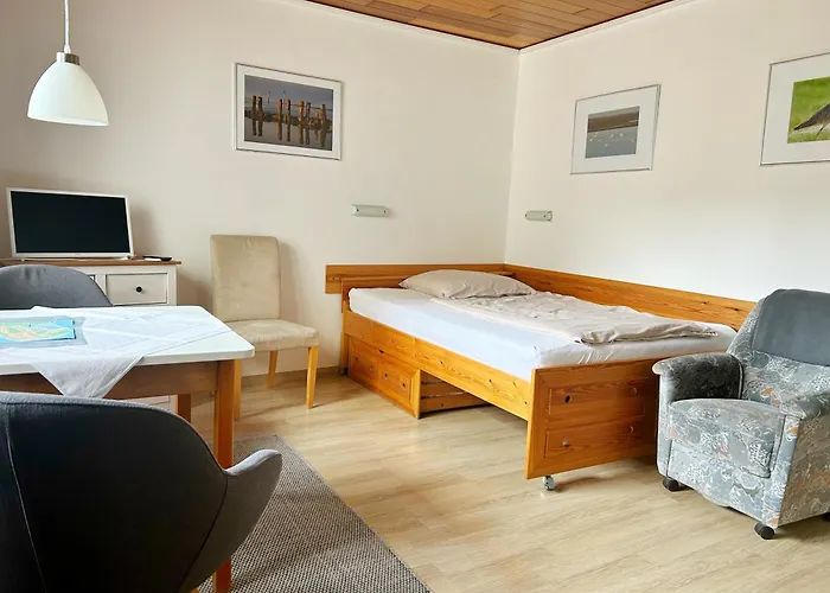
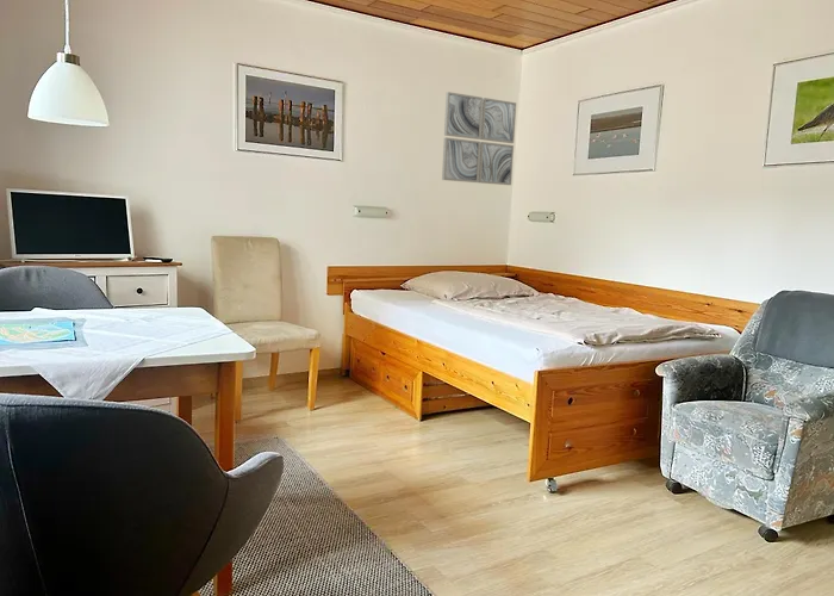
+ wall art (479, 138)
